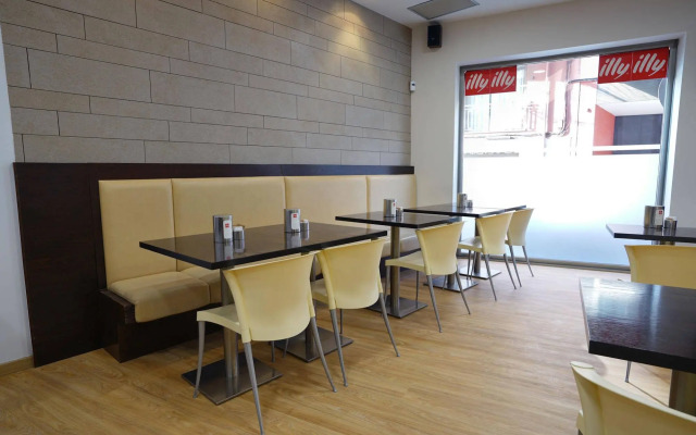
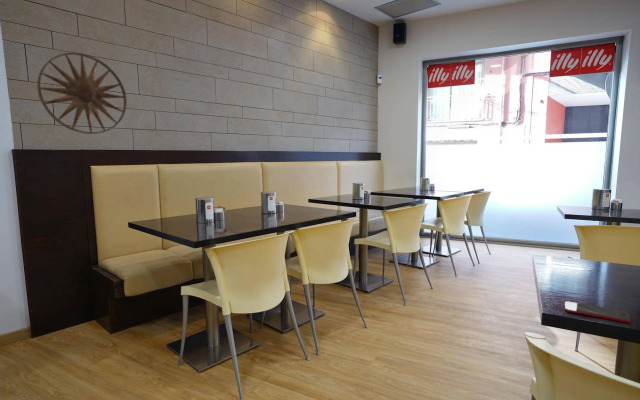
+ wall art (85, 94)
+ smartphone (595, 311)
